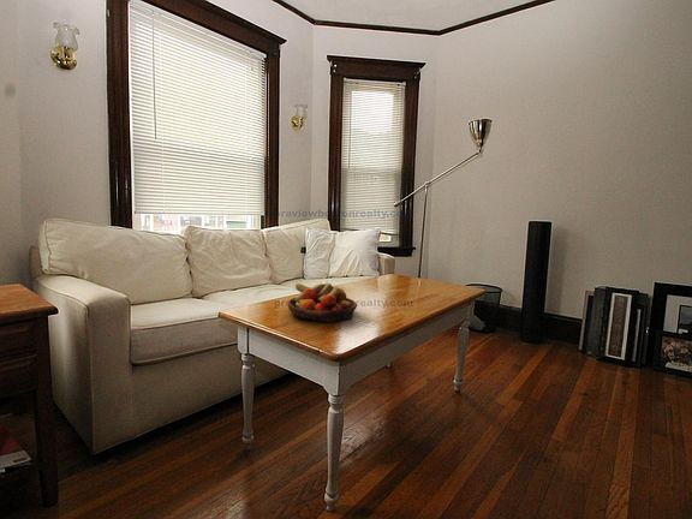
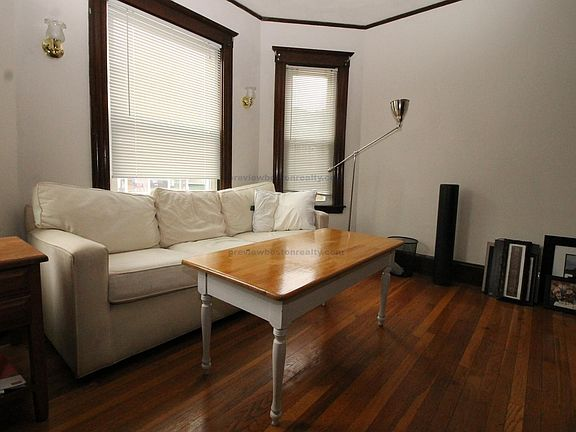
- fruit bowl (321, 299)
